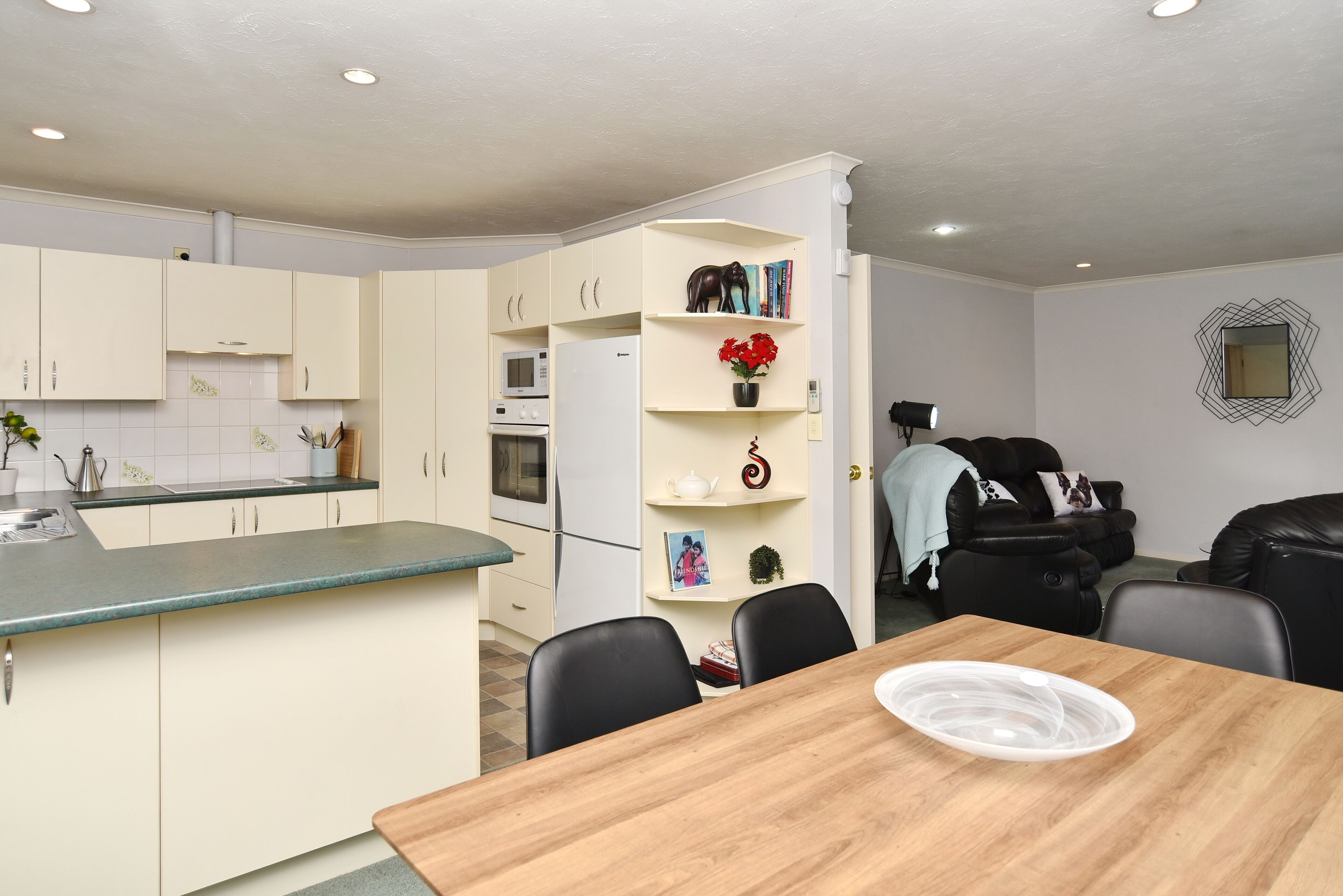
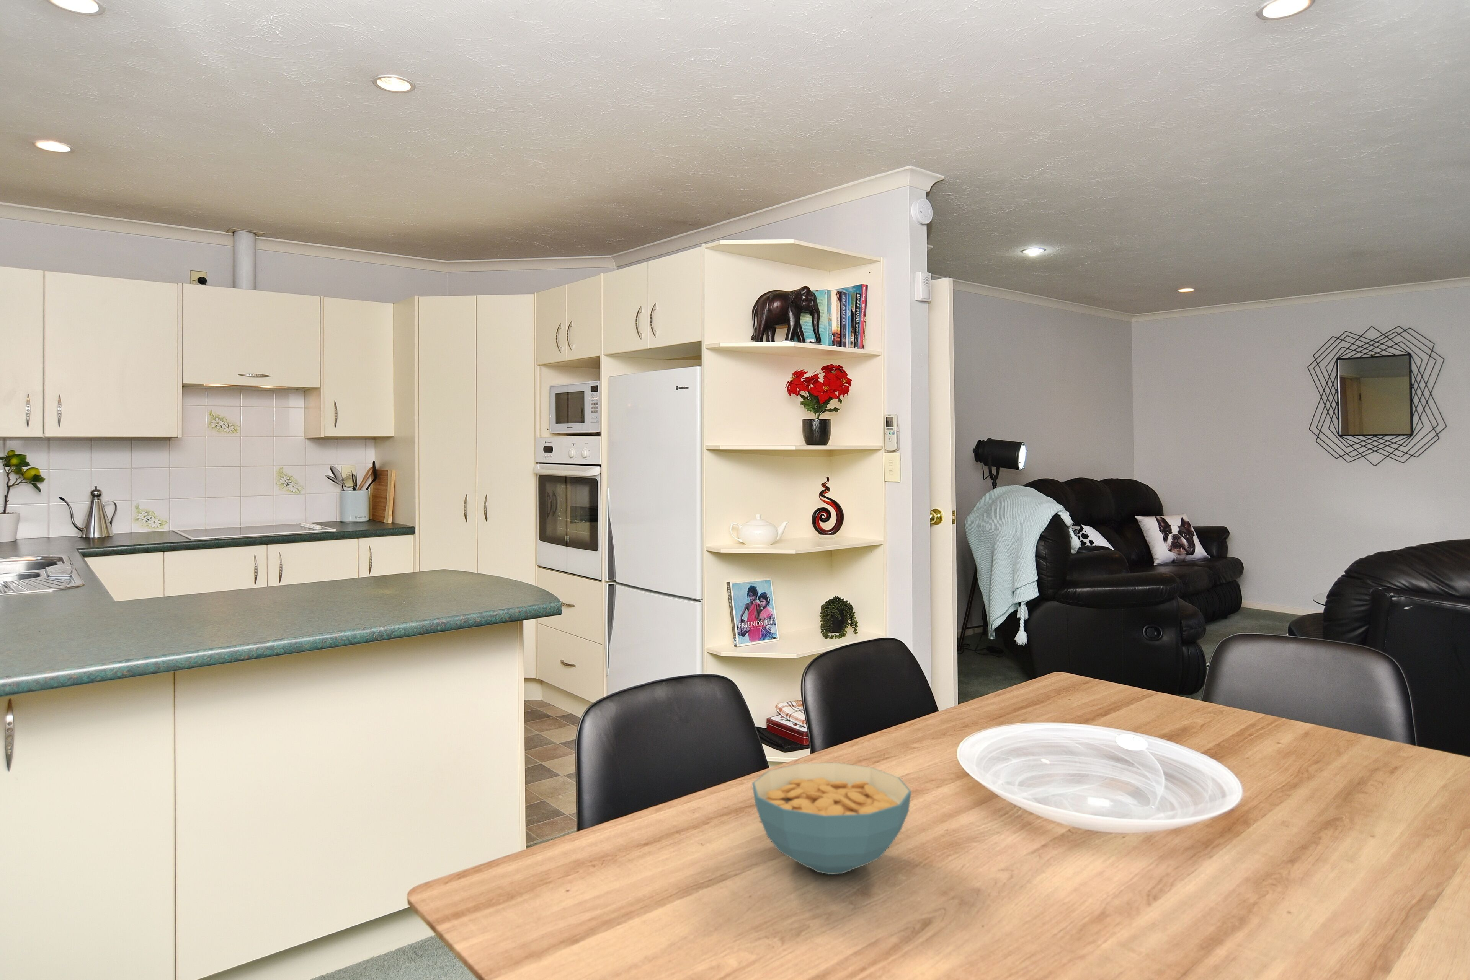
+ cereal bowl (831, 825)
